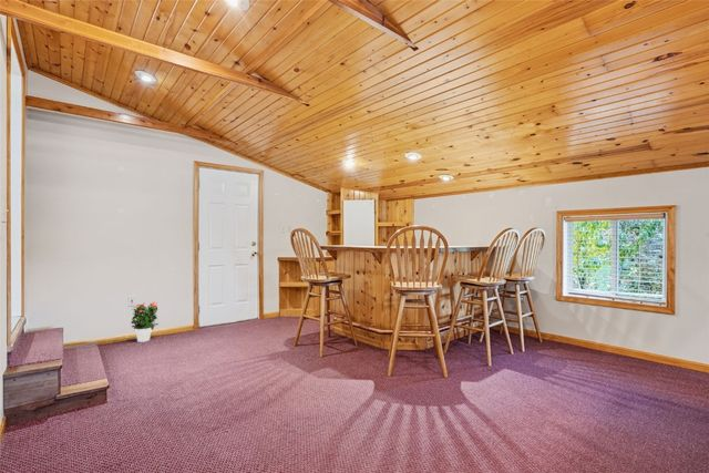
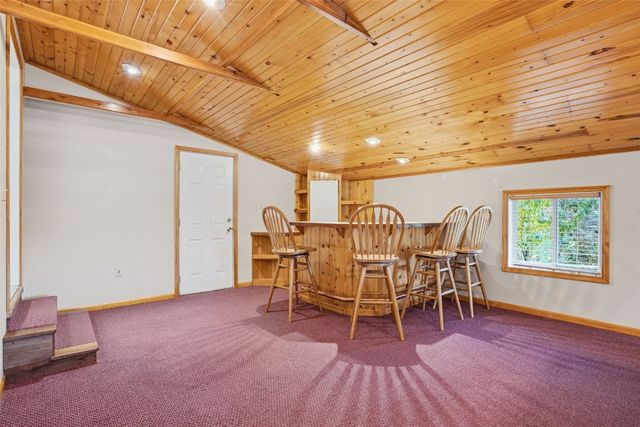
- potted flower (144, 321)
